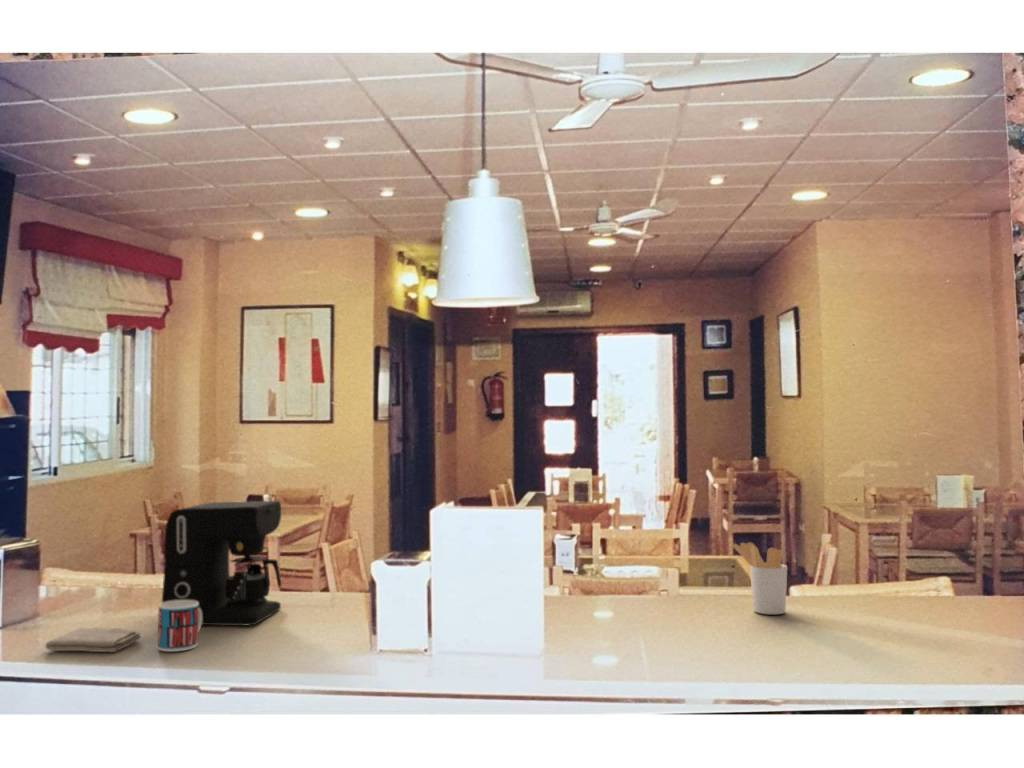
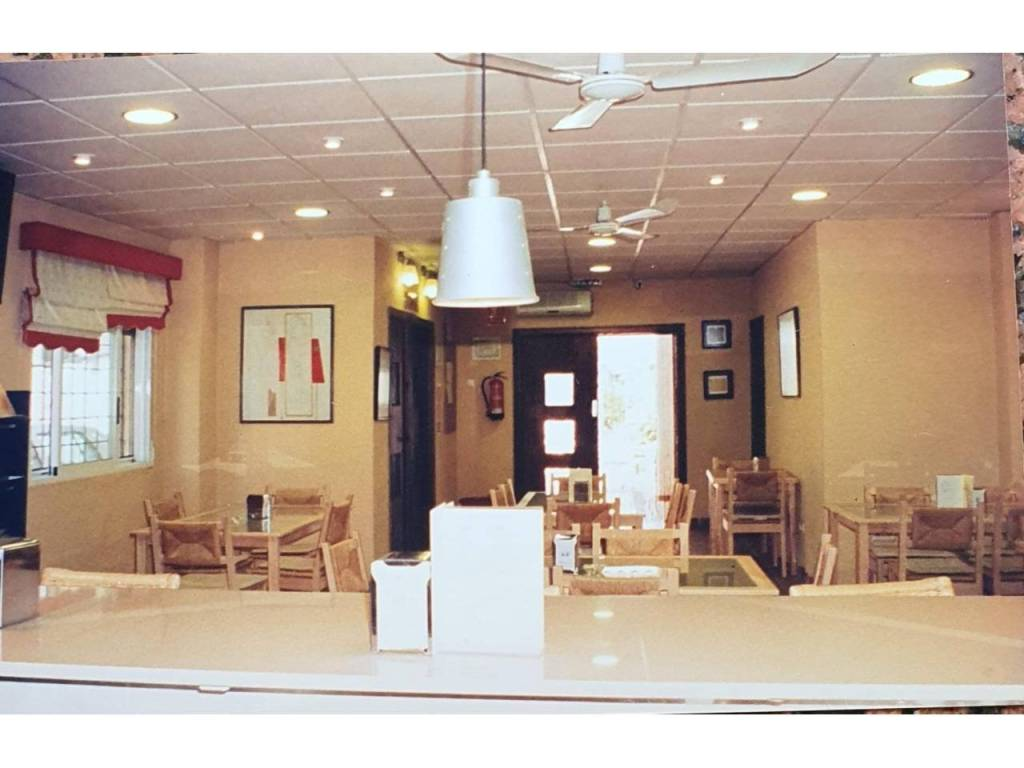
- utensil holder (760, 575)
- mug (180, 623)
- coffee maker (228, 560)
- washcloth (94, 639)
